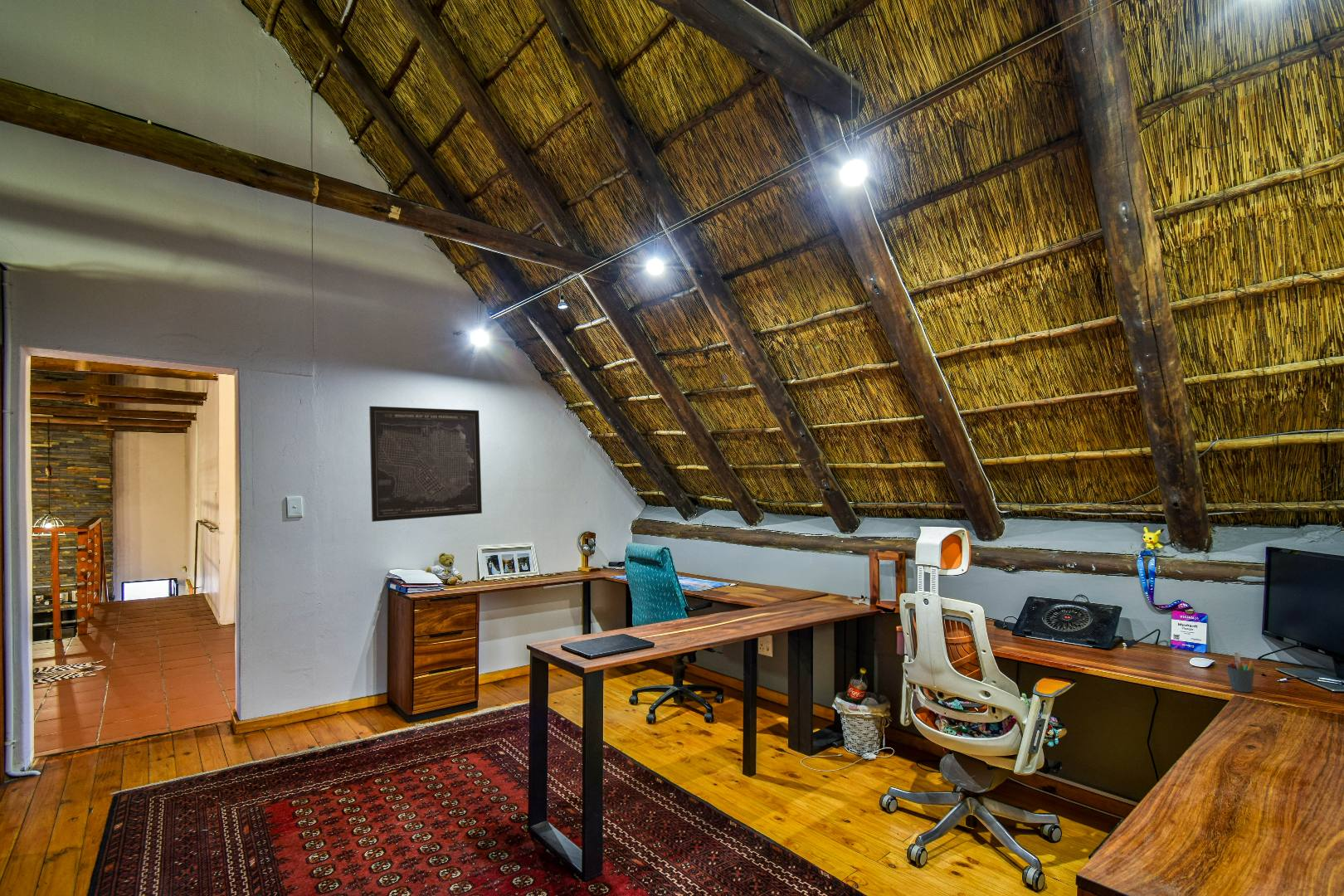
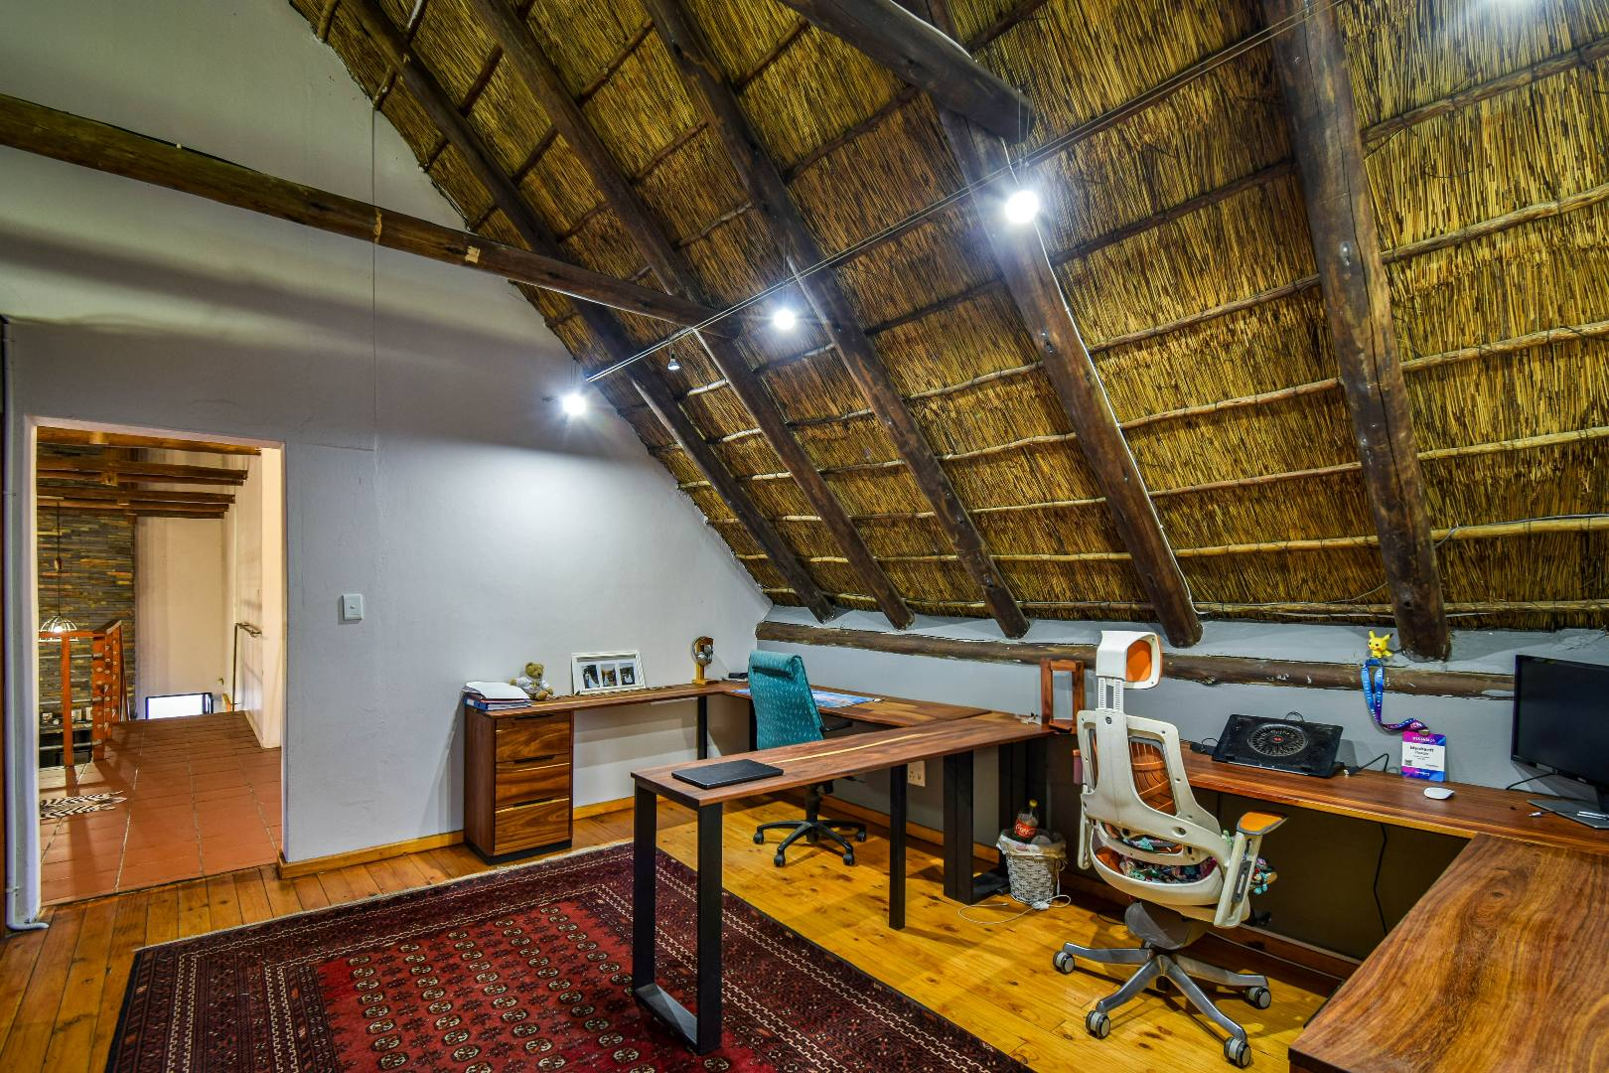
- wall art (428, 462)
- pen holder (1240, 672)
